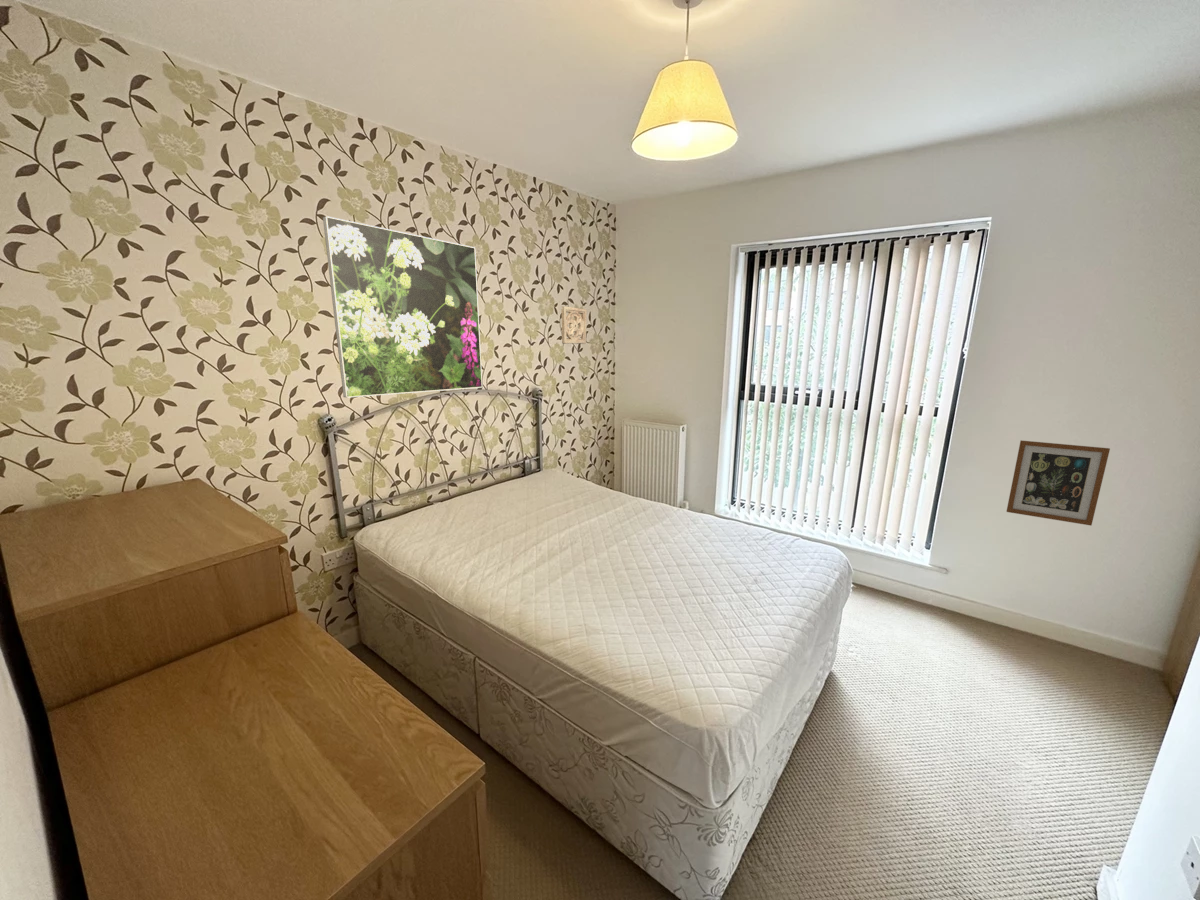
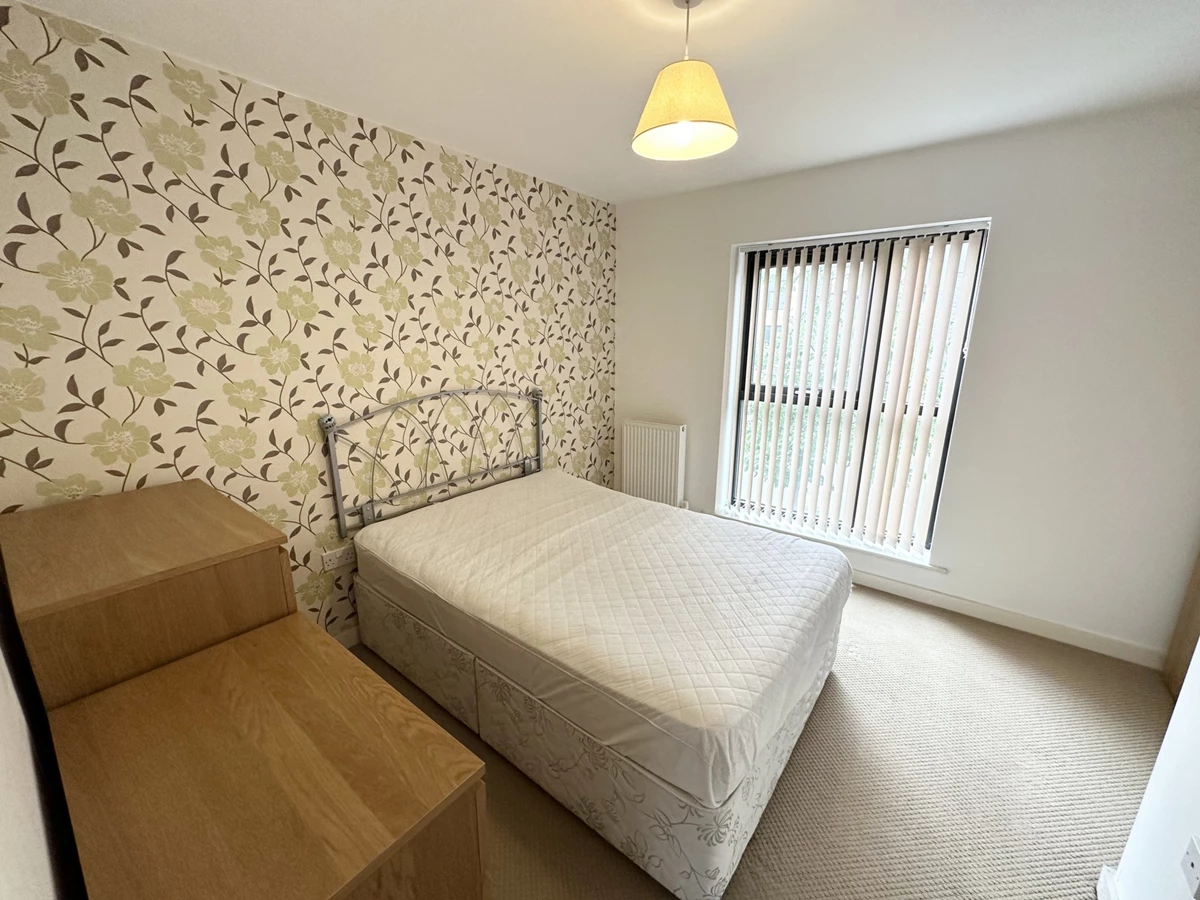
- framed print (415, 315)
- wall ornament (574, 326)
- wall art (1055, 481)
